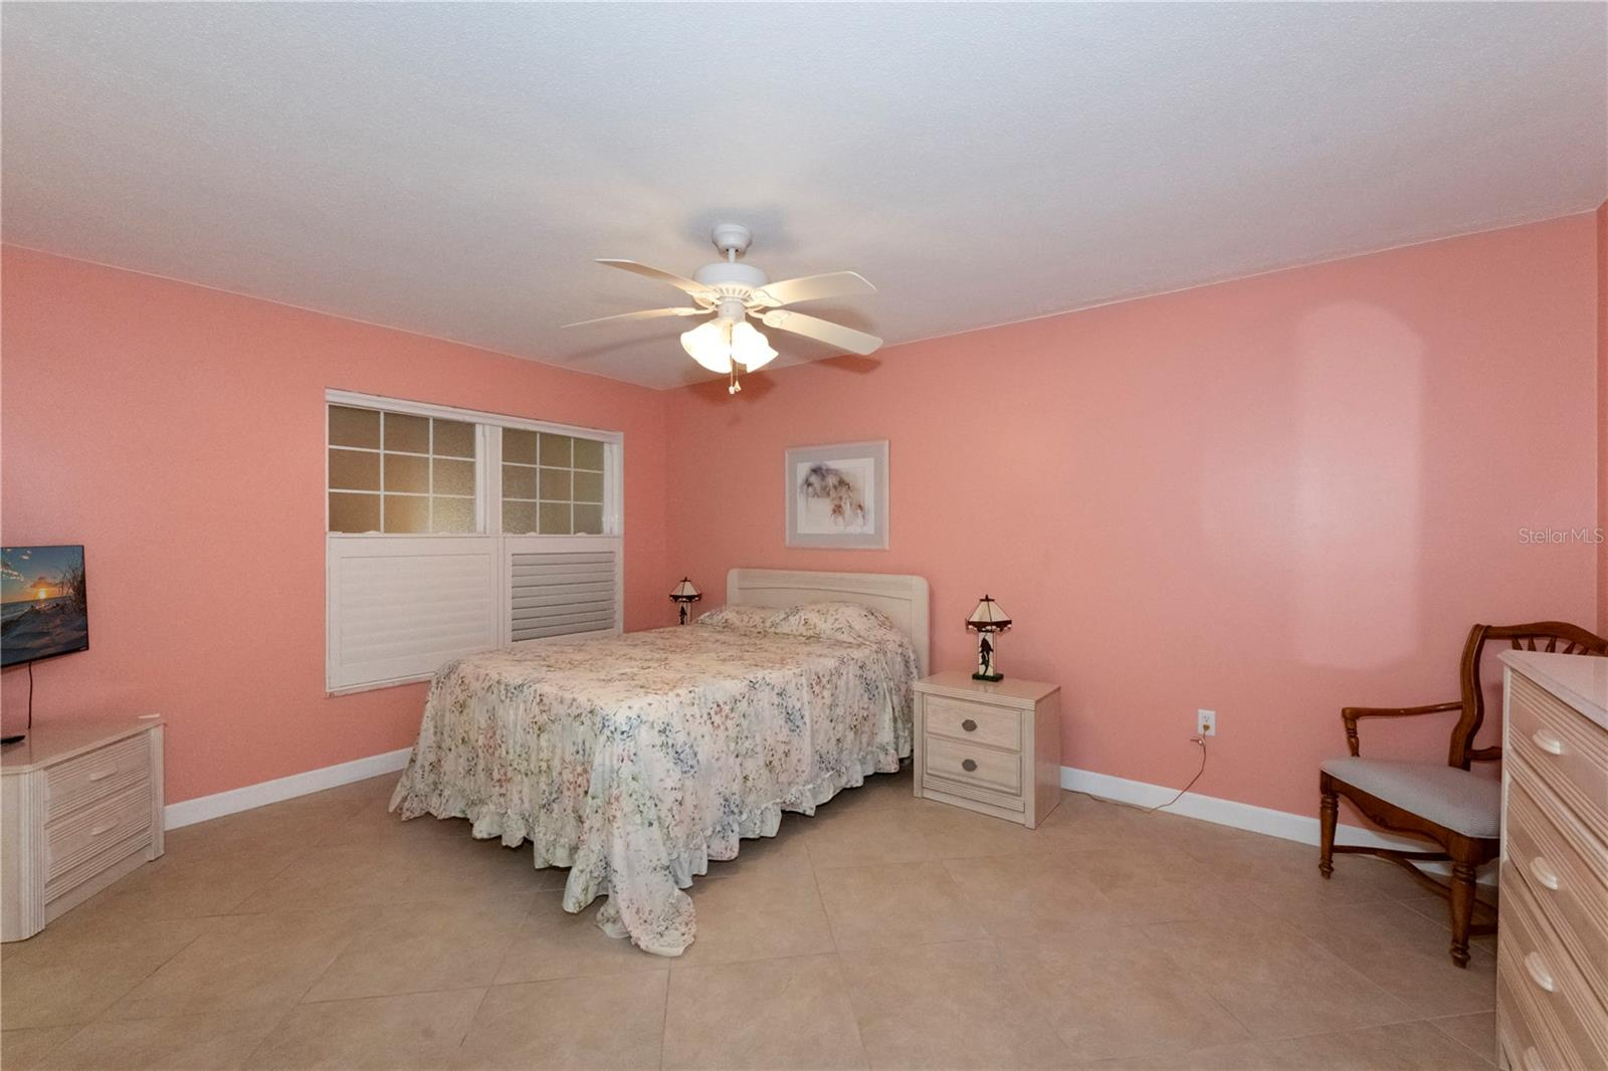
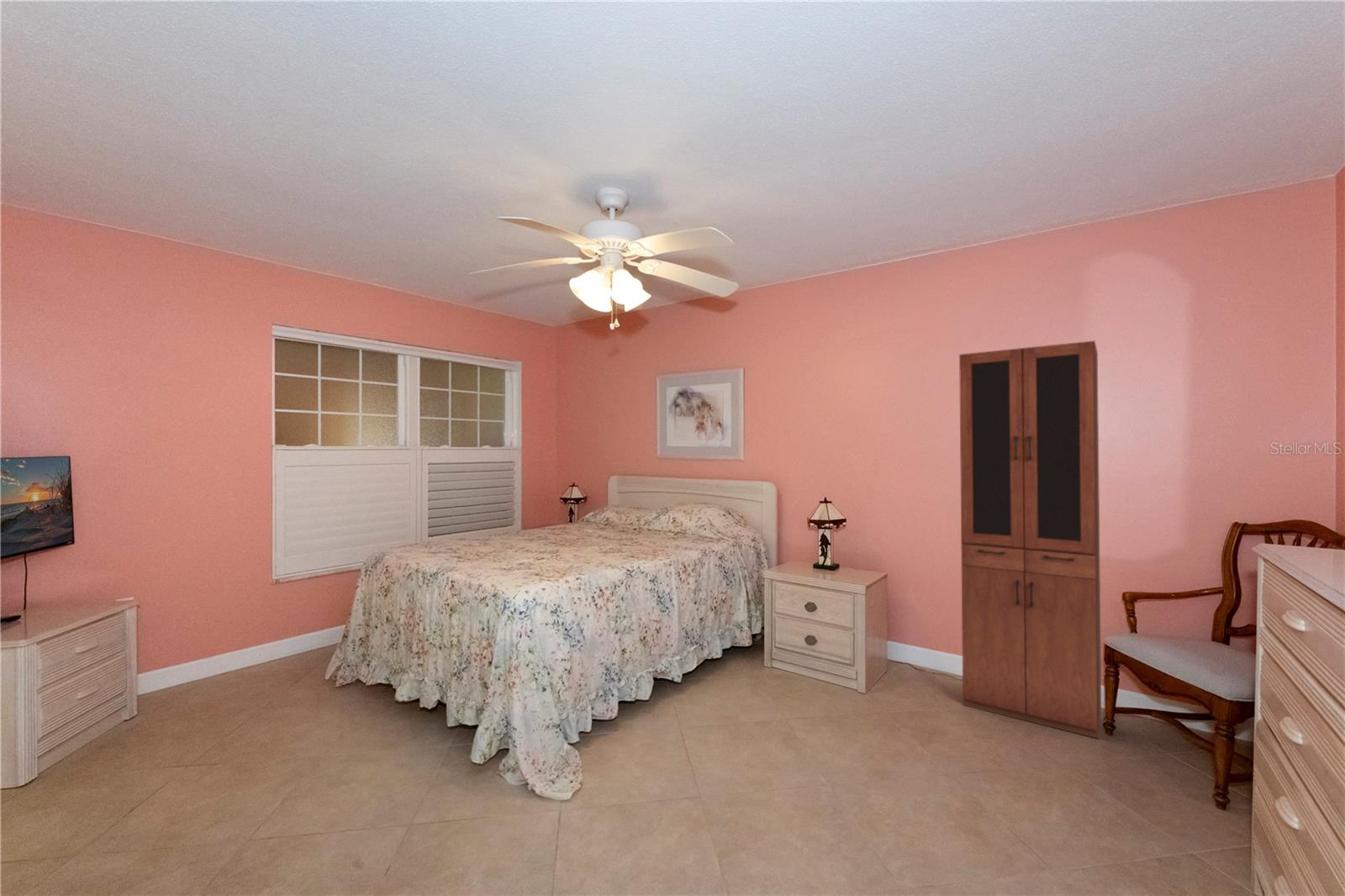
+ cabinet (1029, 530)
